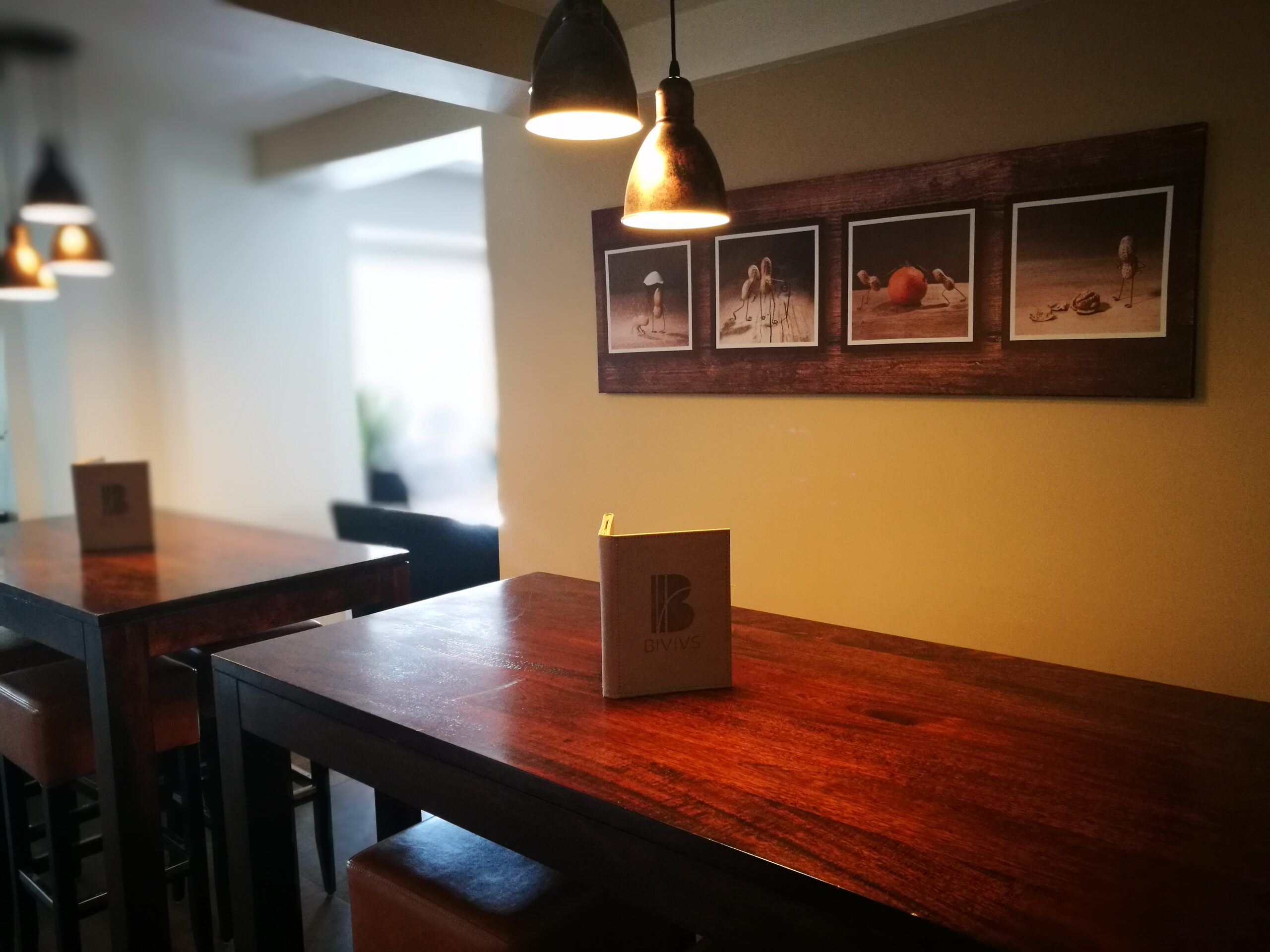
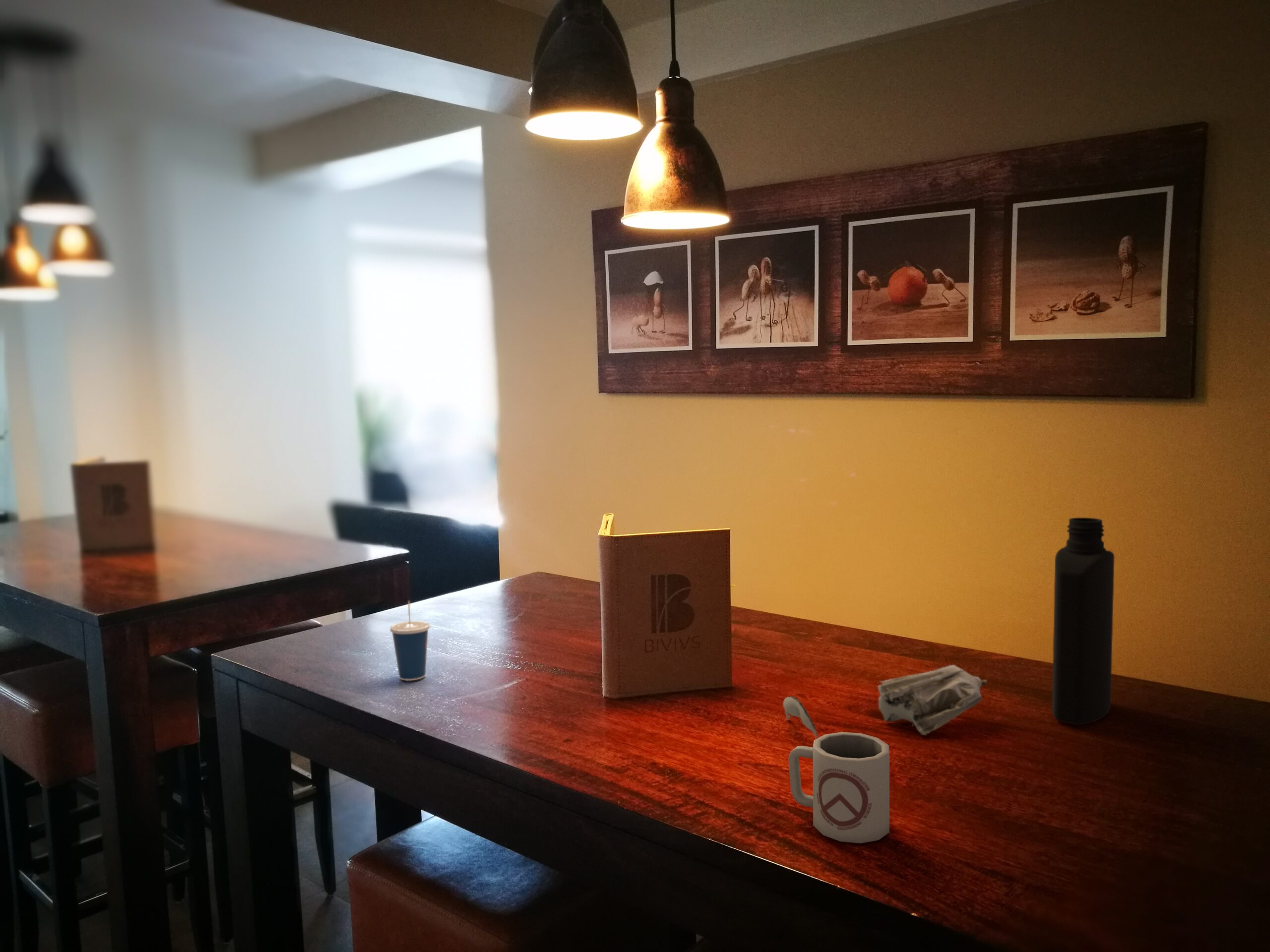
+ cup (838, 783)
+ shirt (879, 701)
+ cup (410, 637)
+ bottle (1083, 616)
